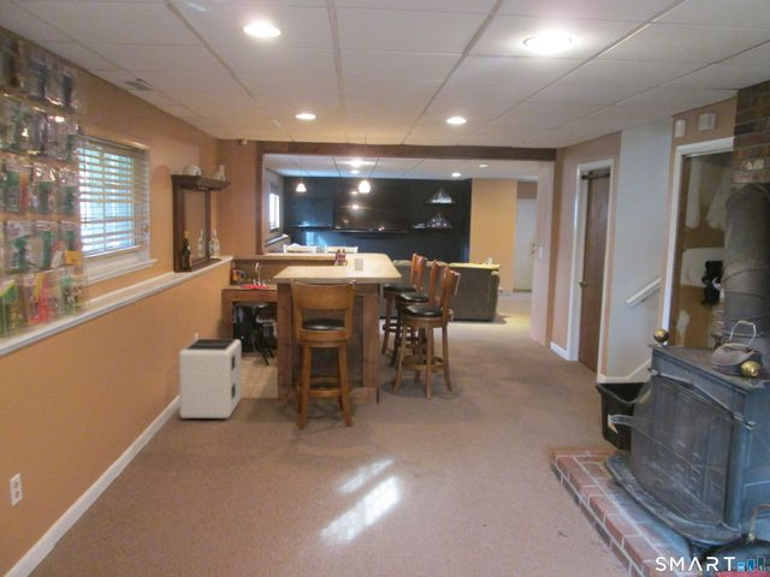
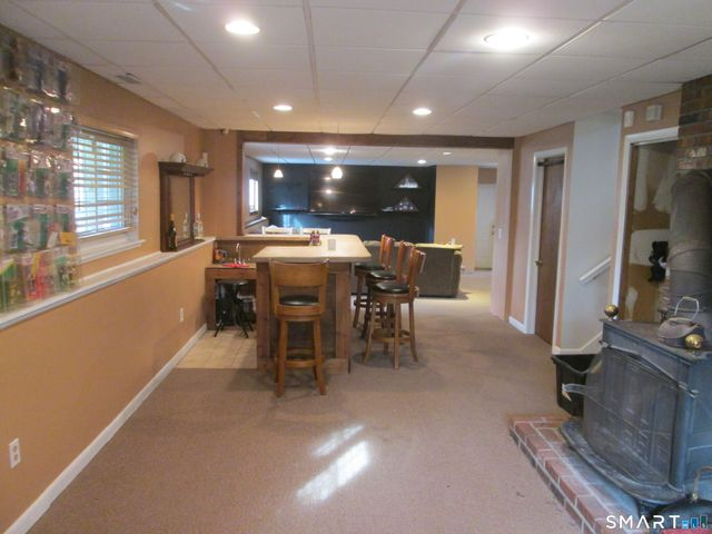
- air purifier (211, 377)
